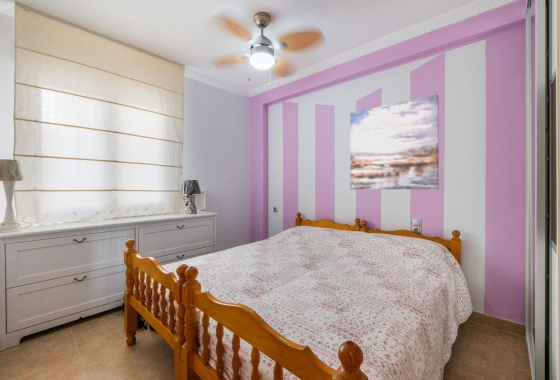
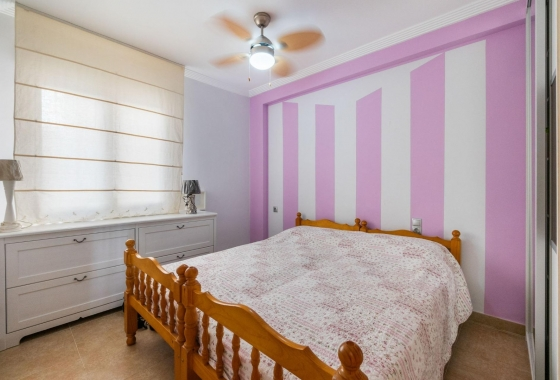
- wall art (389, 147)
